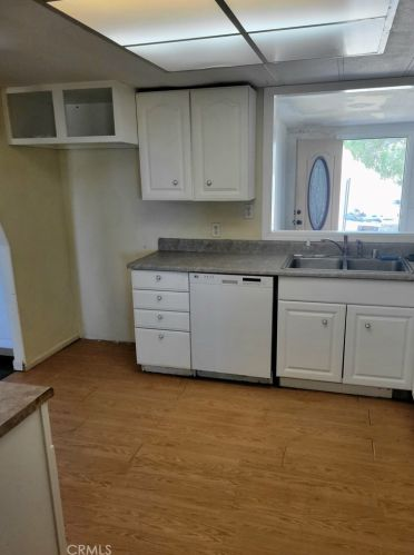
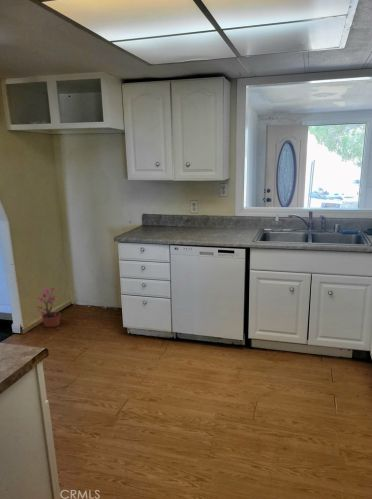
+ potted plant (51, 307)
